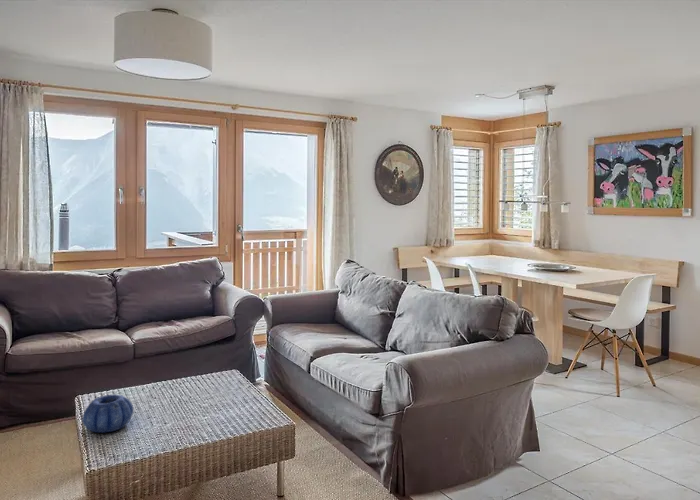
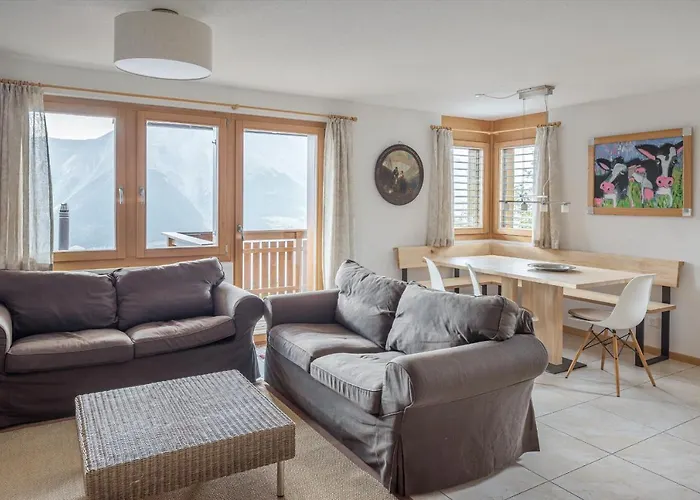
- decorative bowl (108, 412)
